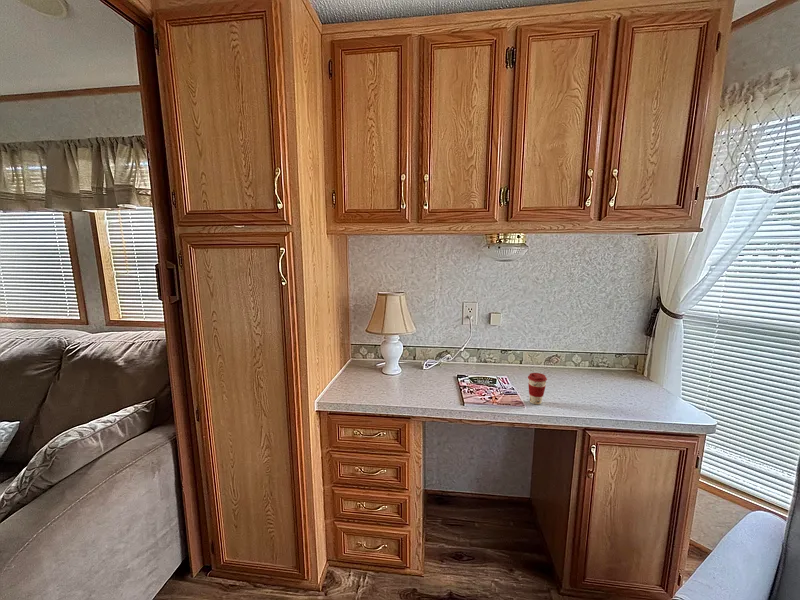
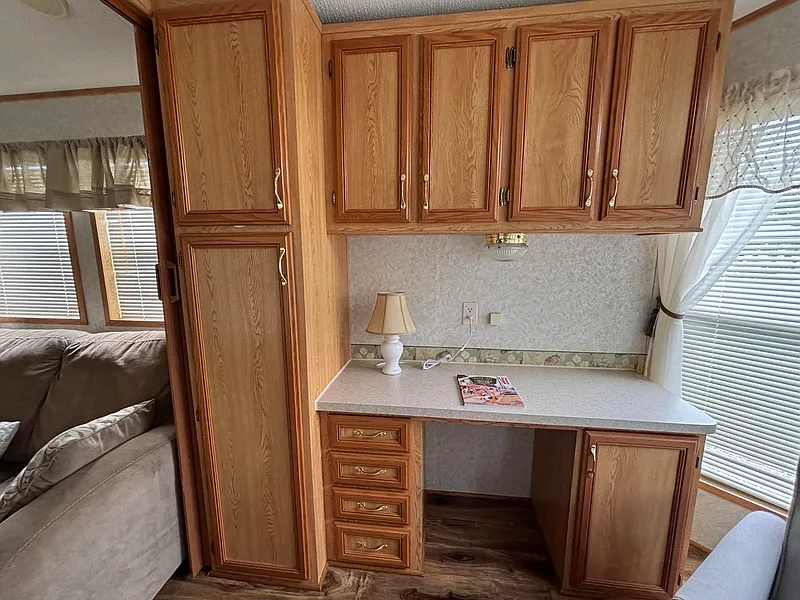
- coffee cup (536, 388)
